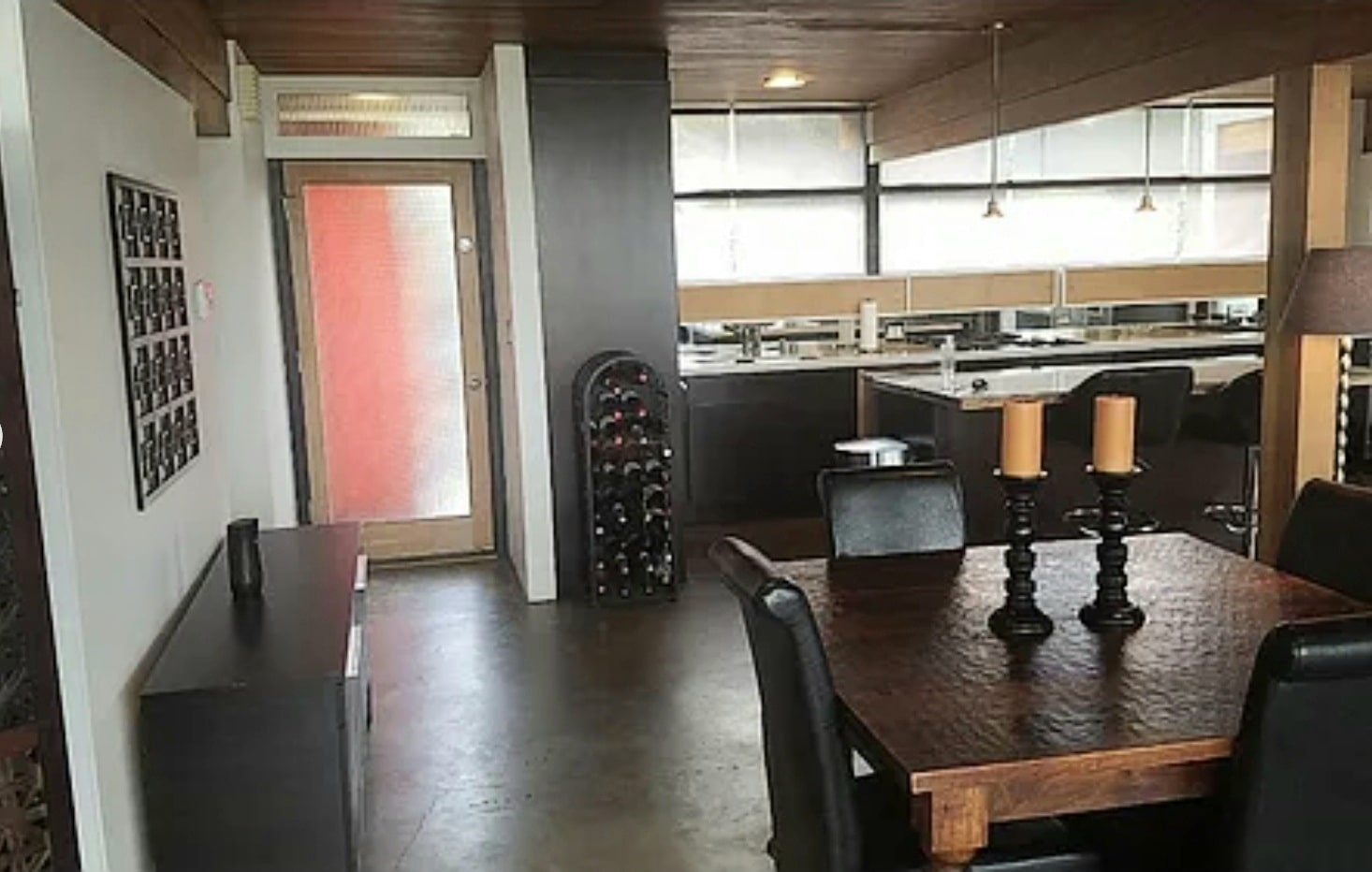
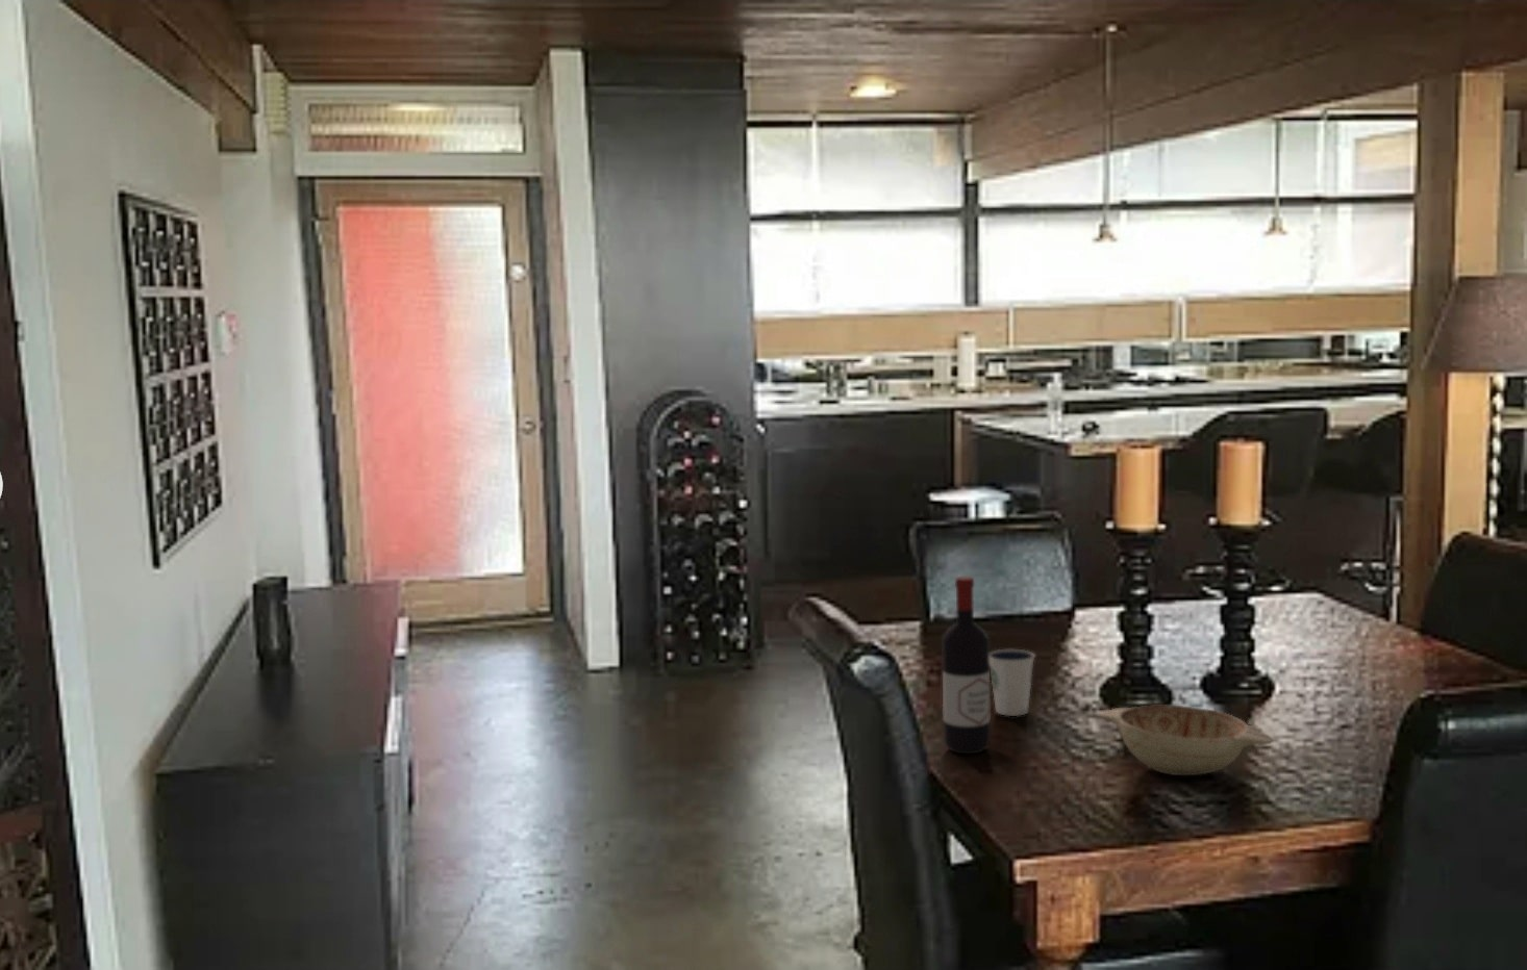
+ decorative bowl (1182, 743)
+ wine bottle (966, 663)
+ dixie cup (1012, 683)
